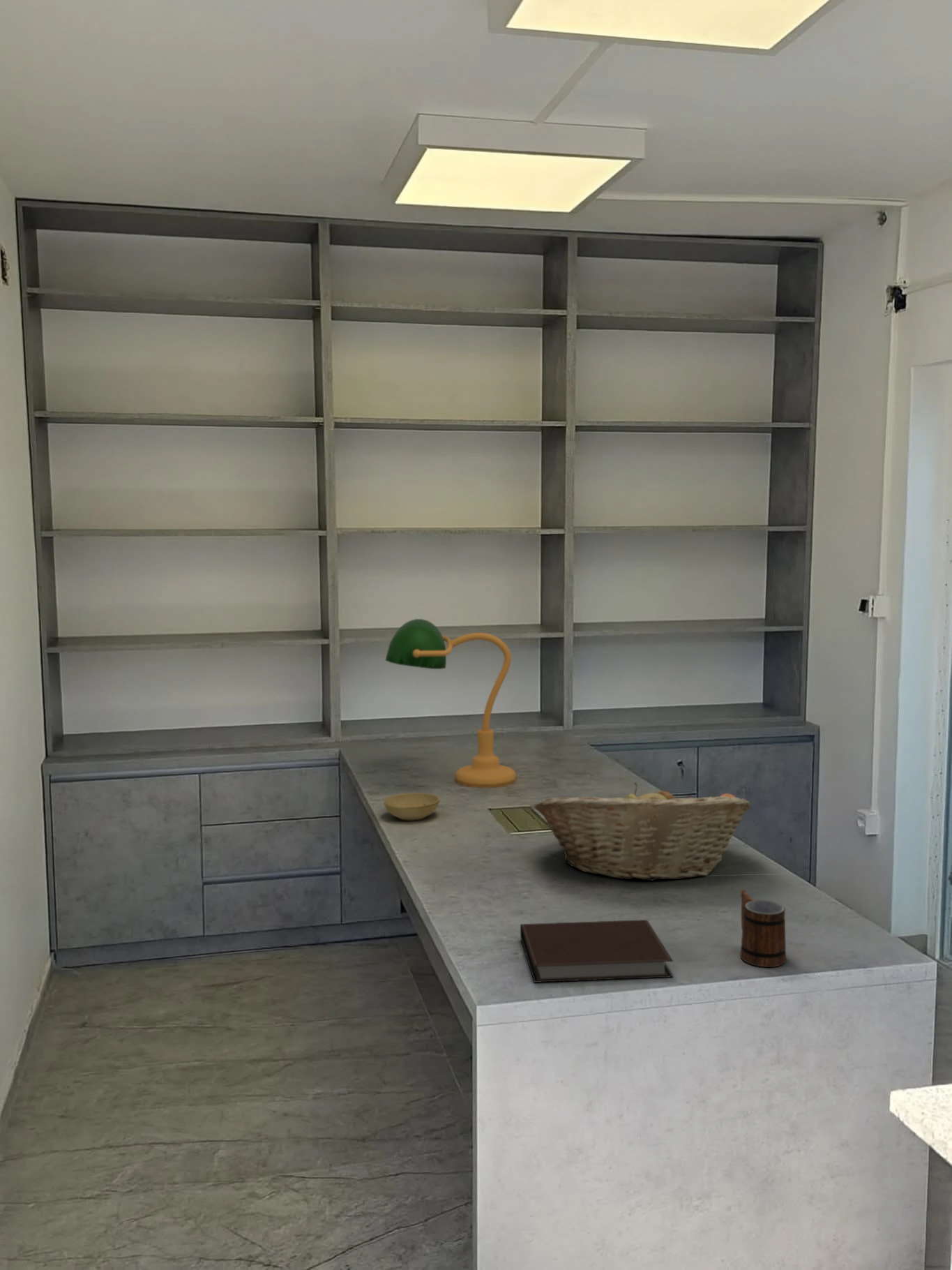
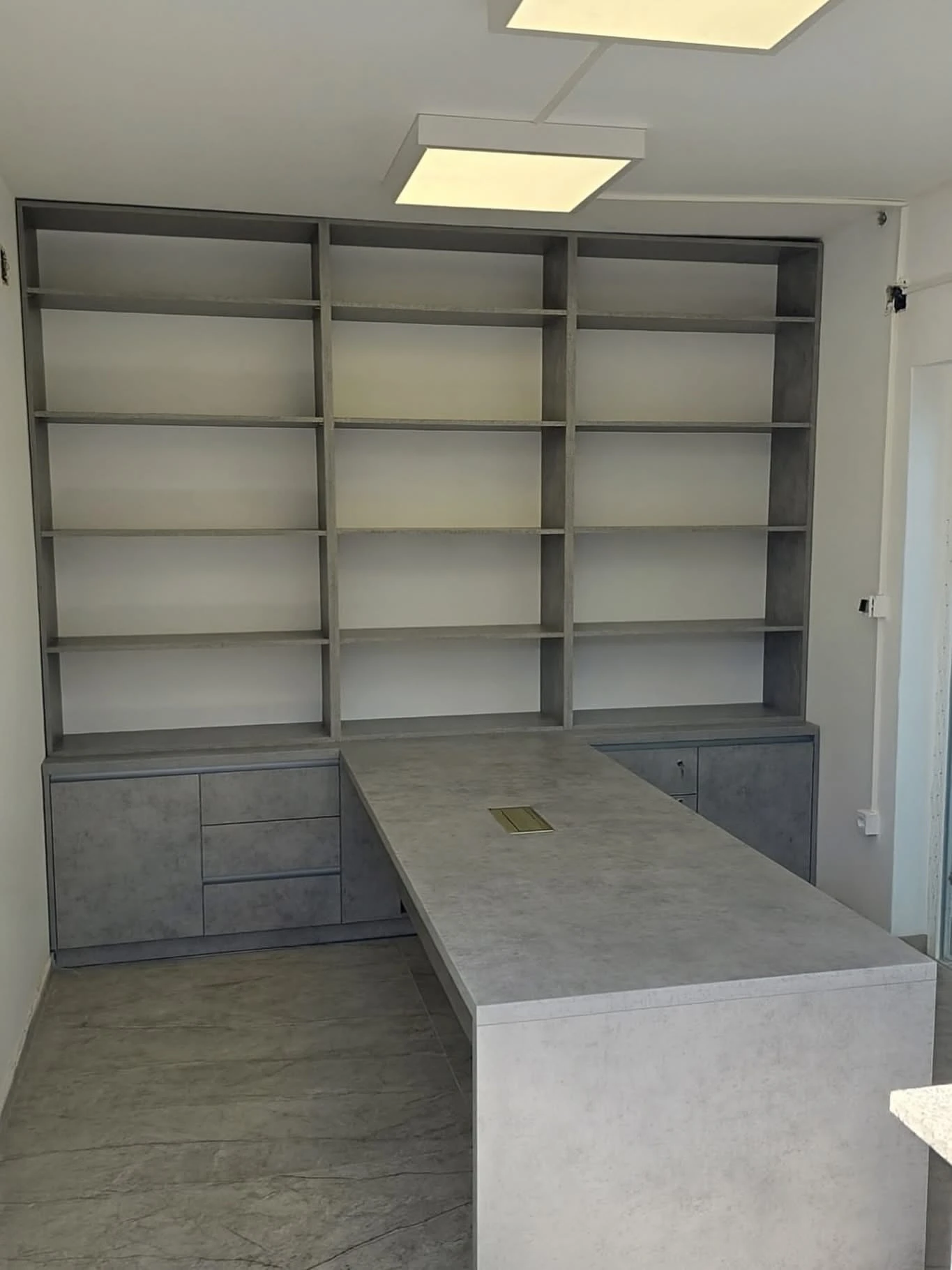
- bowl (411, 807)
- fruit basket (641, 821)
- notebook (593, 948)
- mug (758, 927)
- desk lamp (484, 711)
